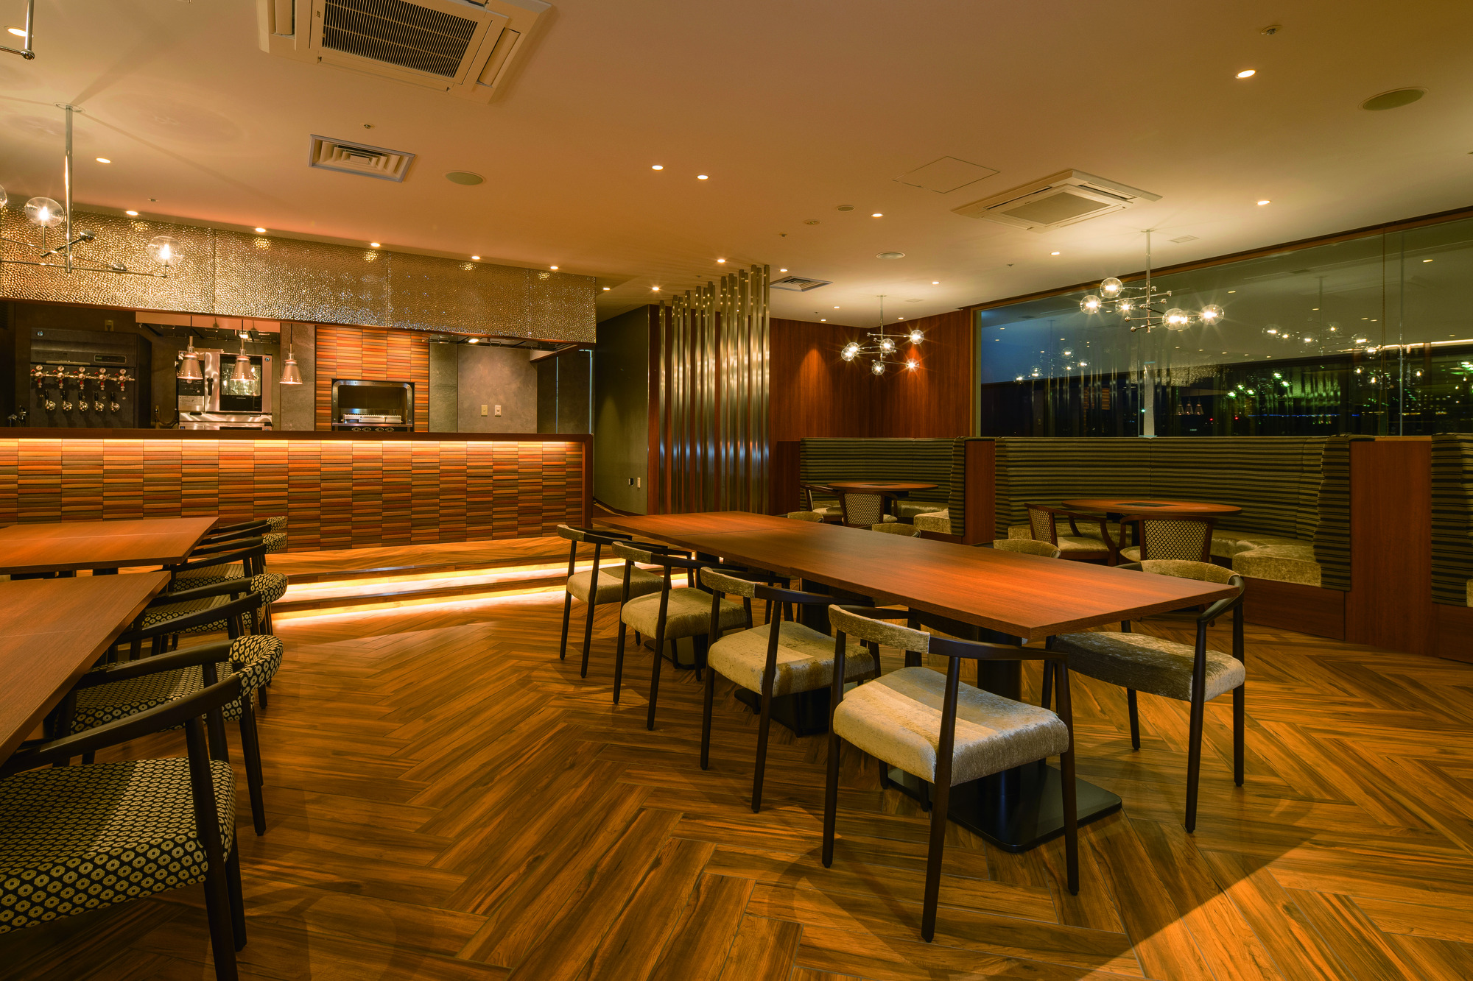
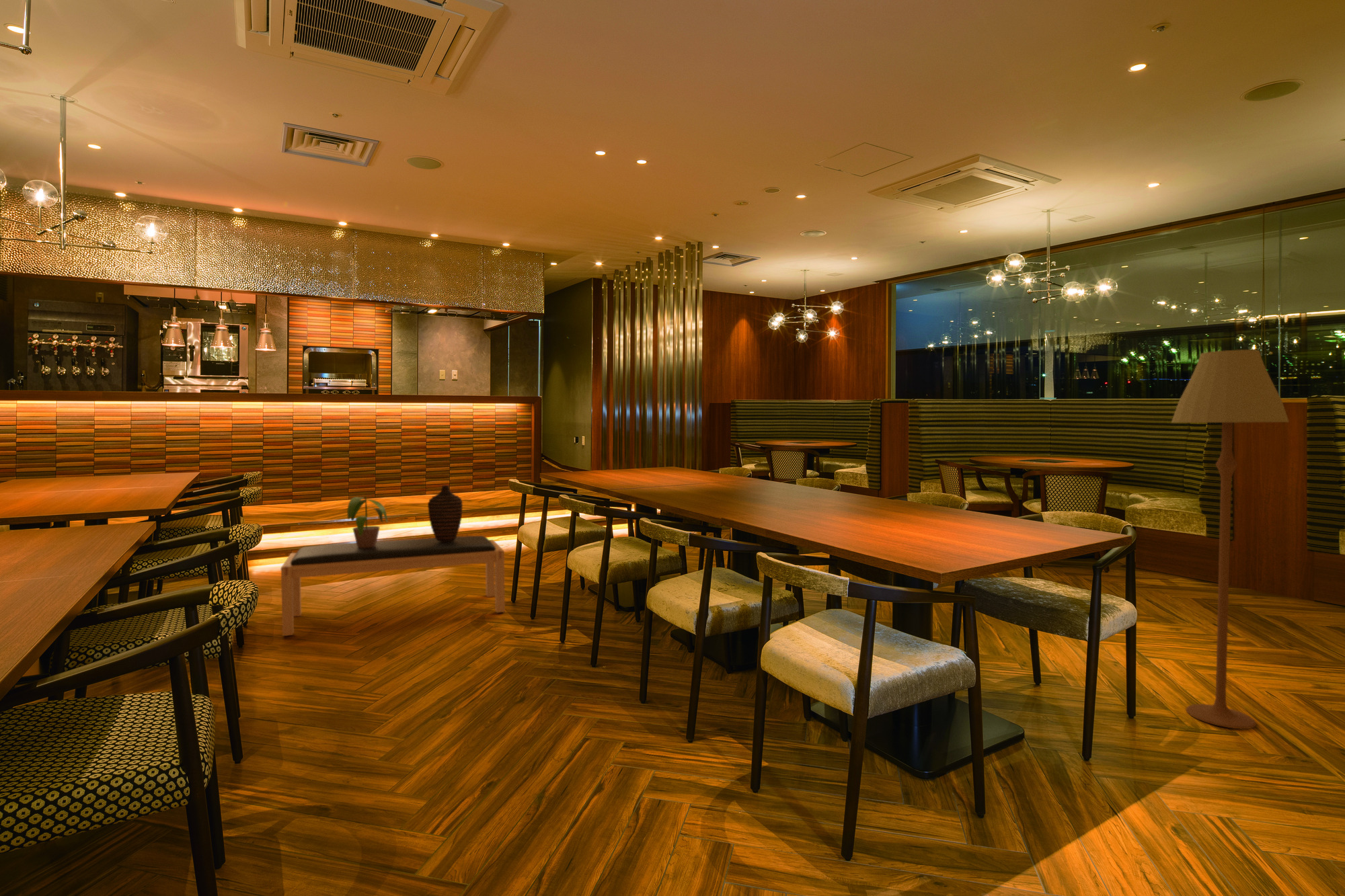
+ bench (398, 569)
+ floor lamp (1225, 536)
+ potted plant (366, 521)
+ decorative vase (445, 513)
